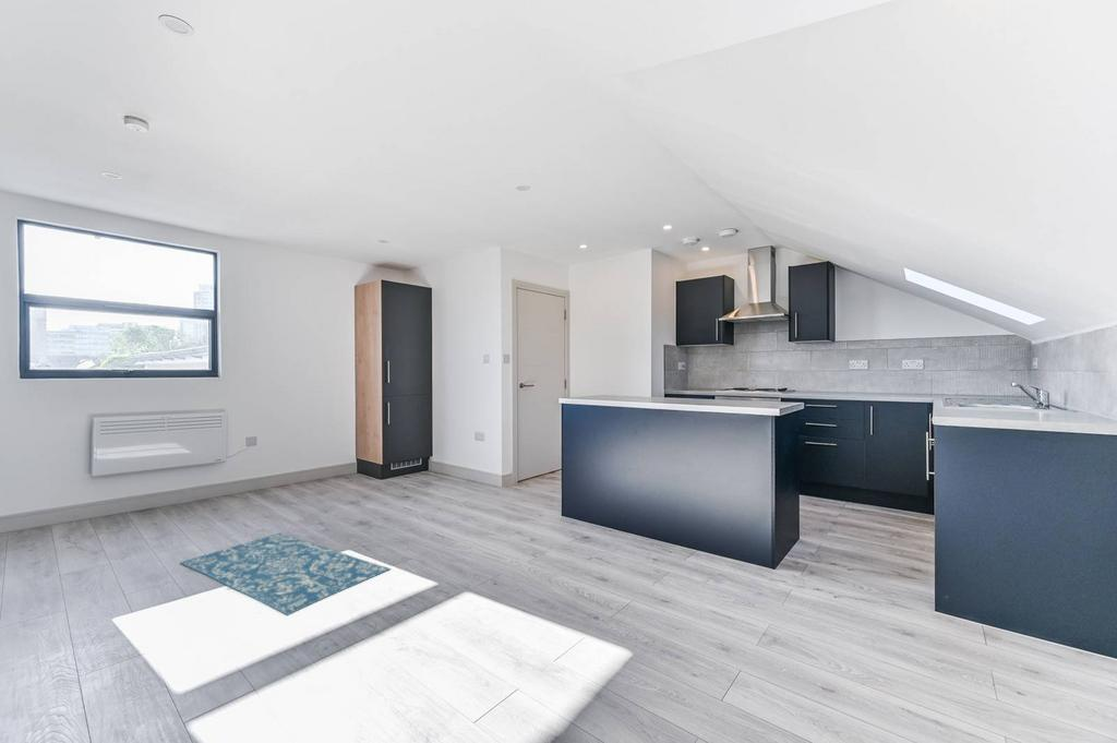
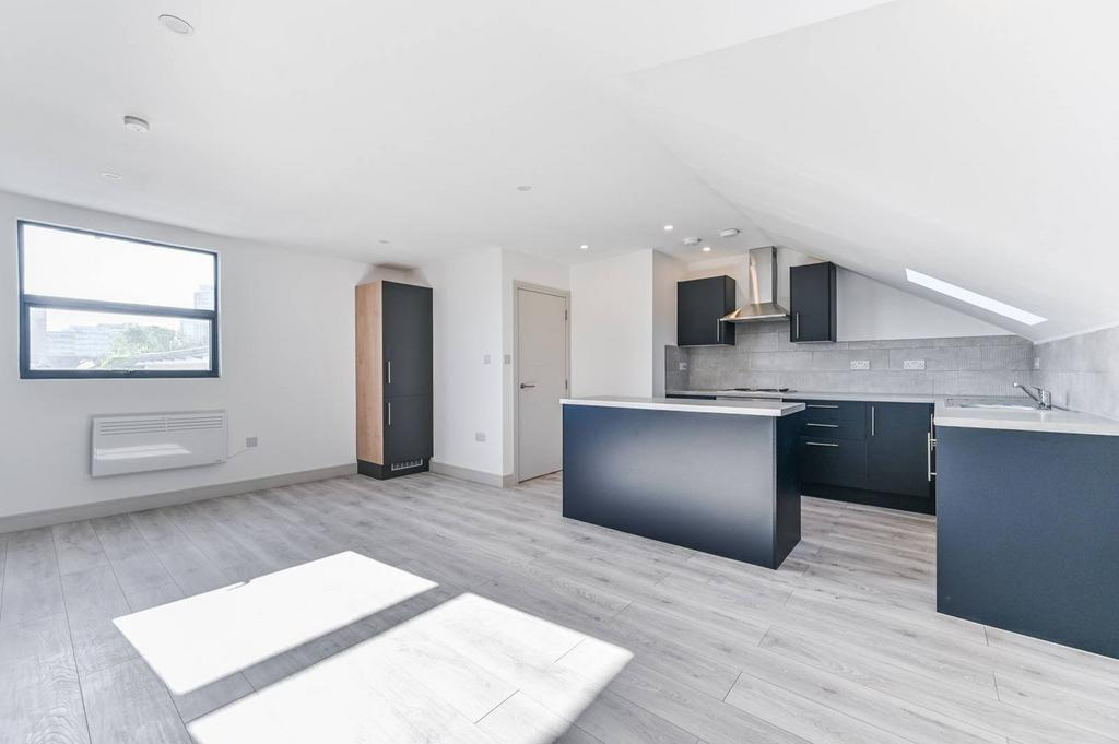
- rug (283, 565)
